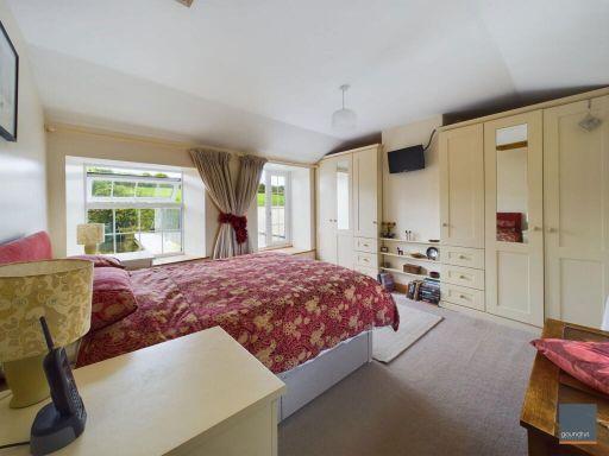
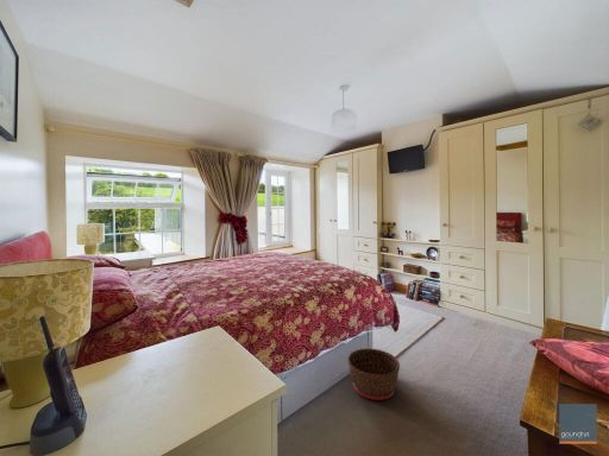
+ basket (372, 373)
